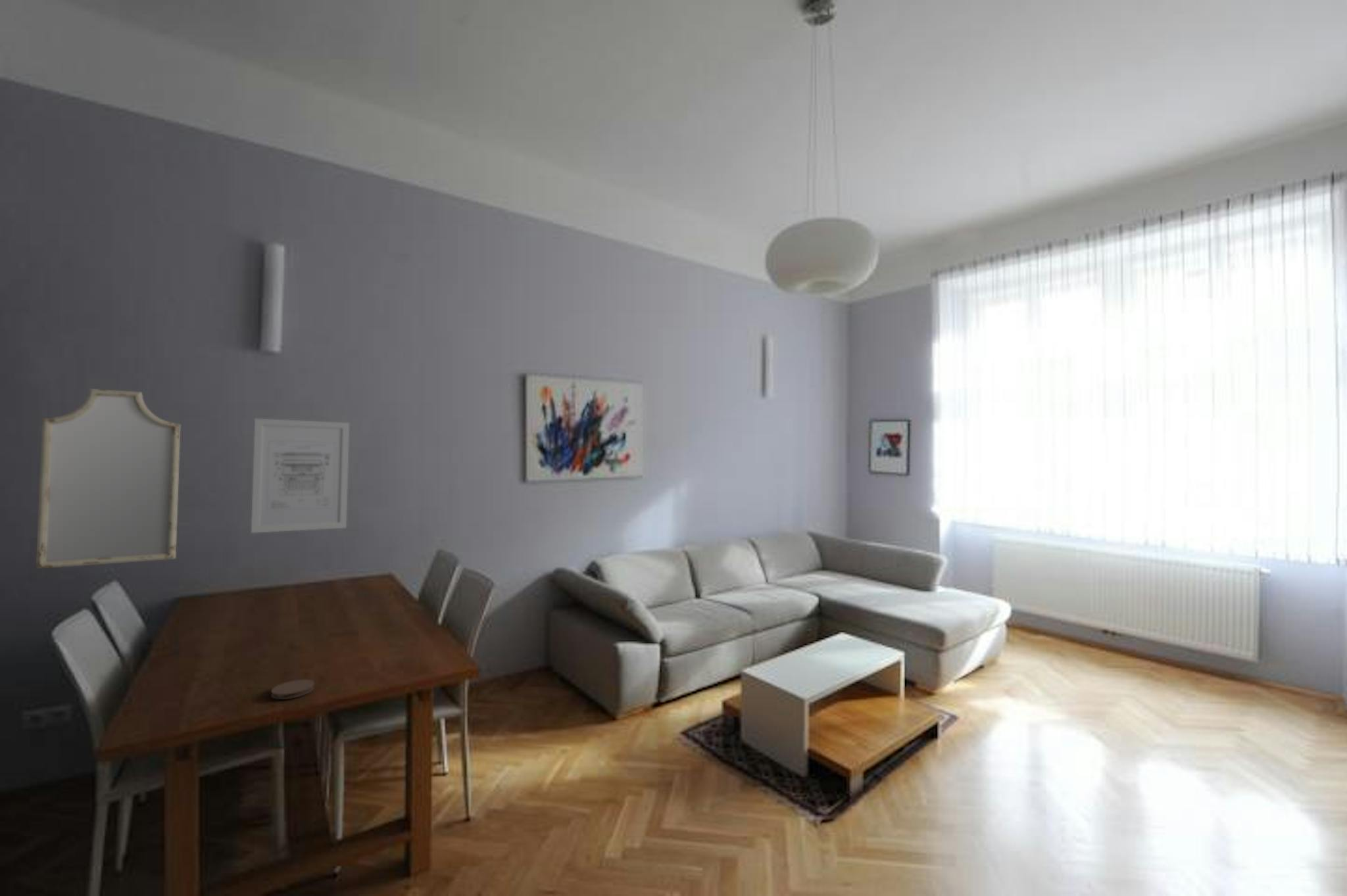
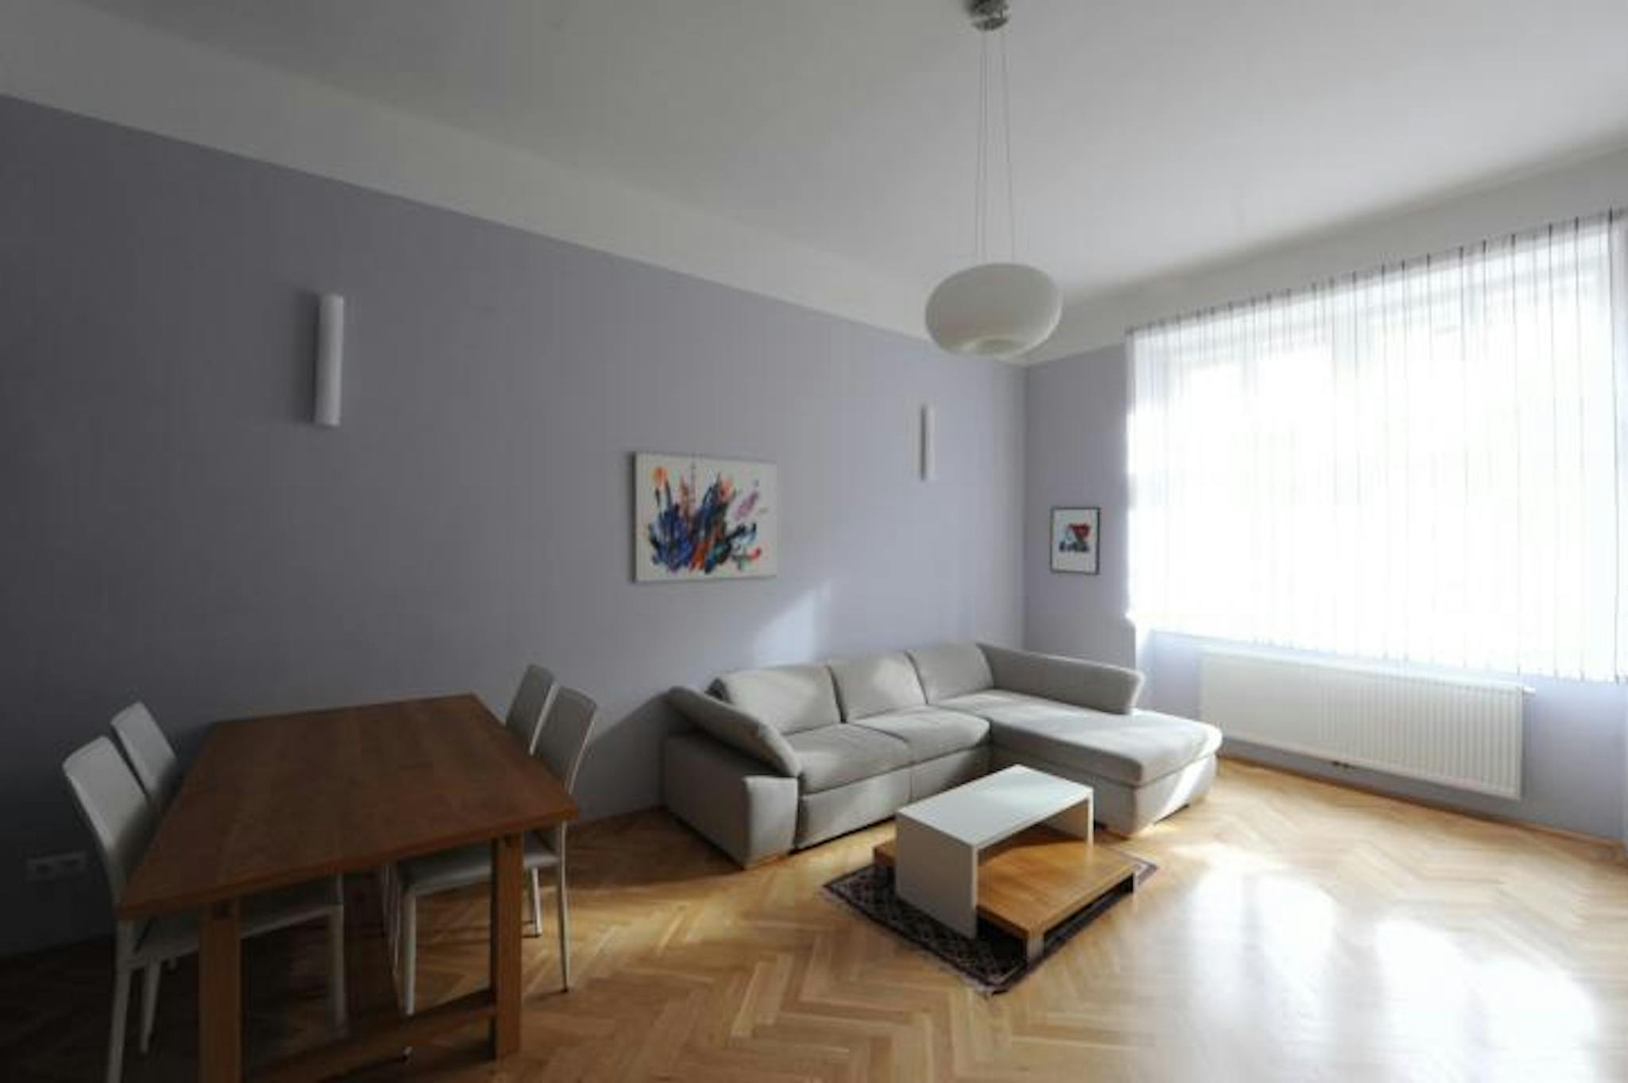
- home mirror (112, 476)
- coaster (293, 689)
- wall art (302, 475)
